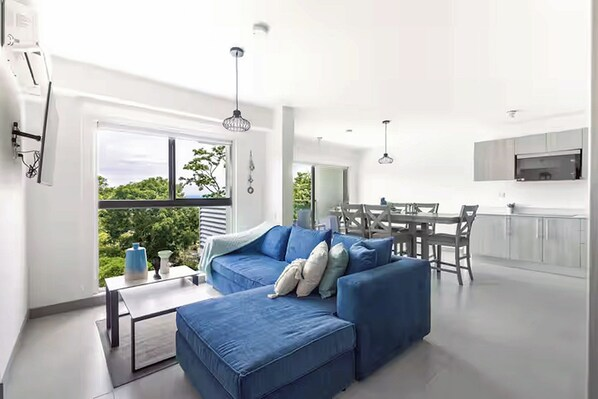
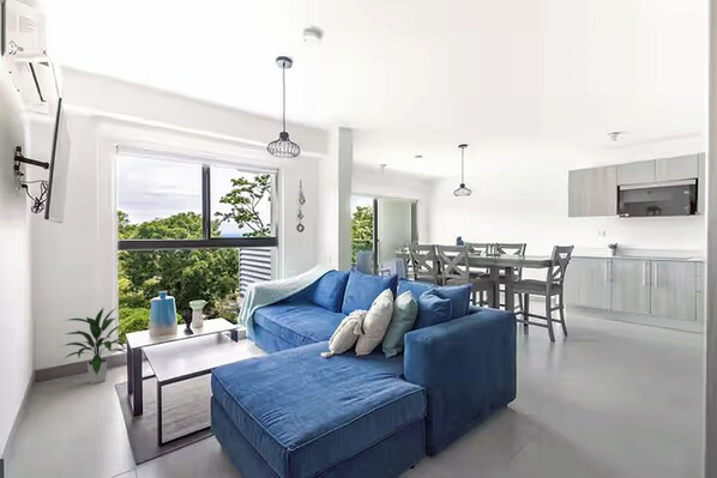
+ indoor plant (96, 345)
